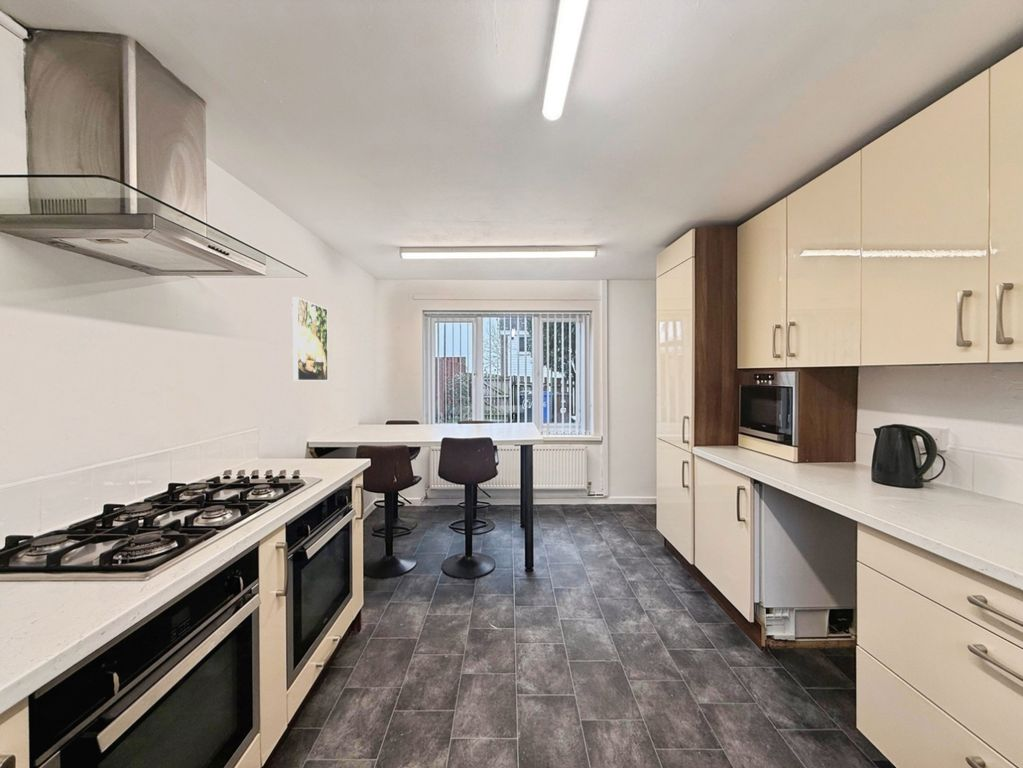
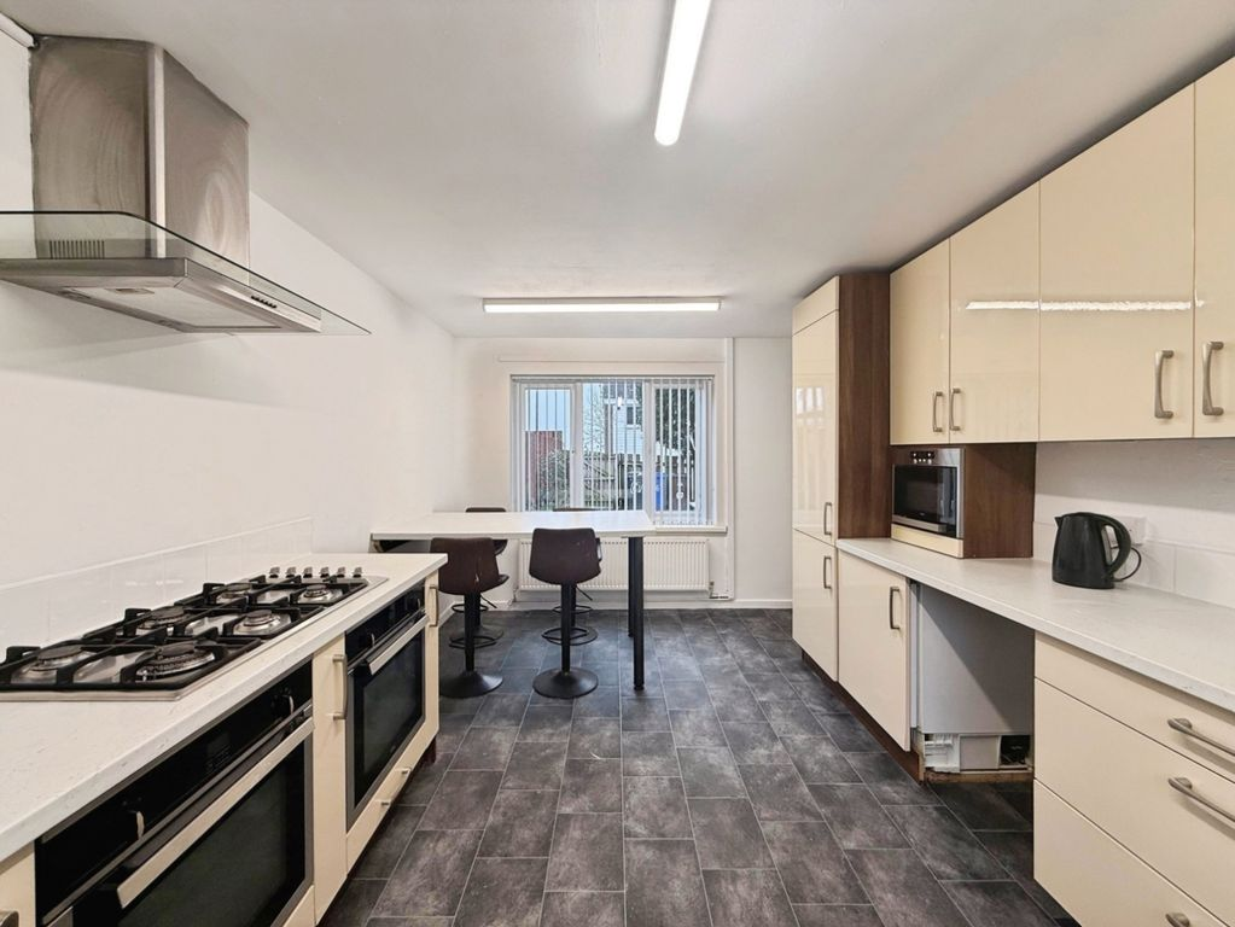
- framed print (311, 342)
